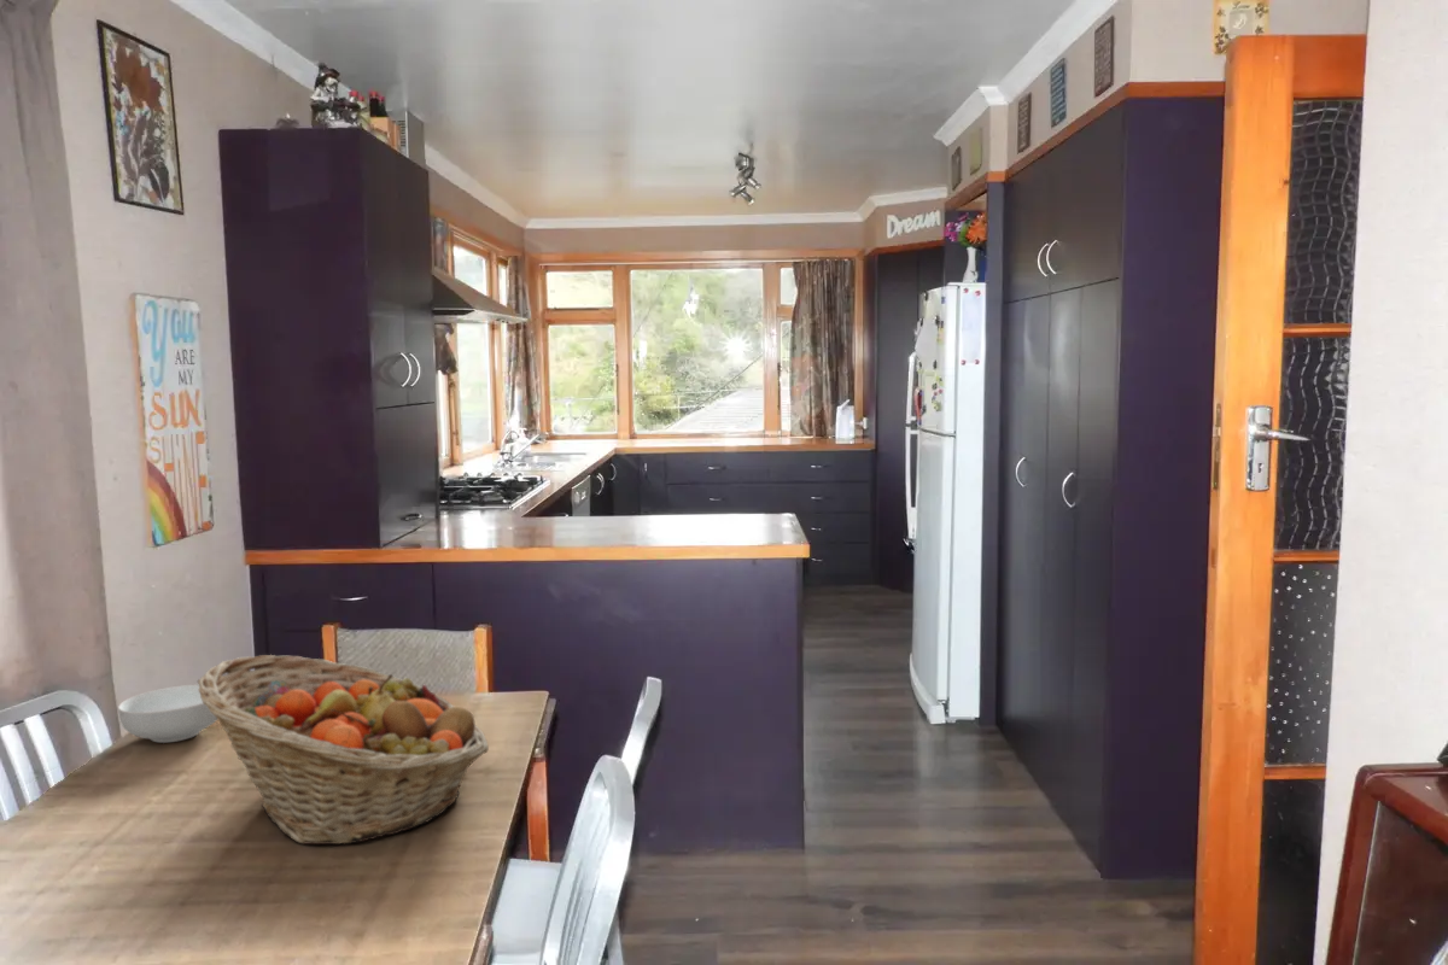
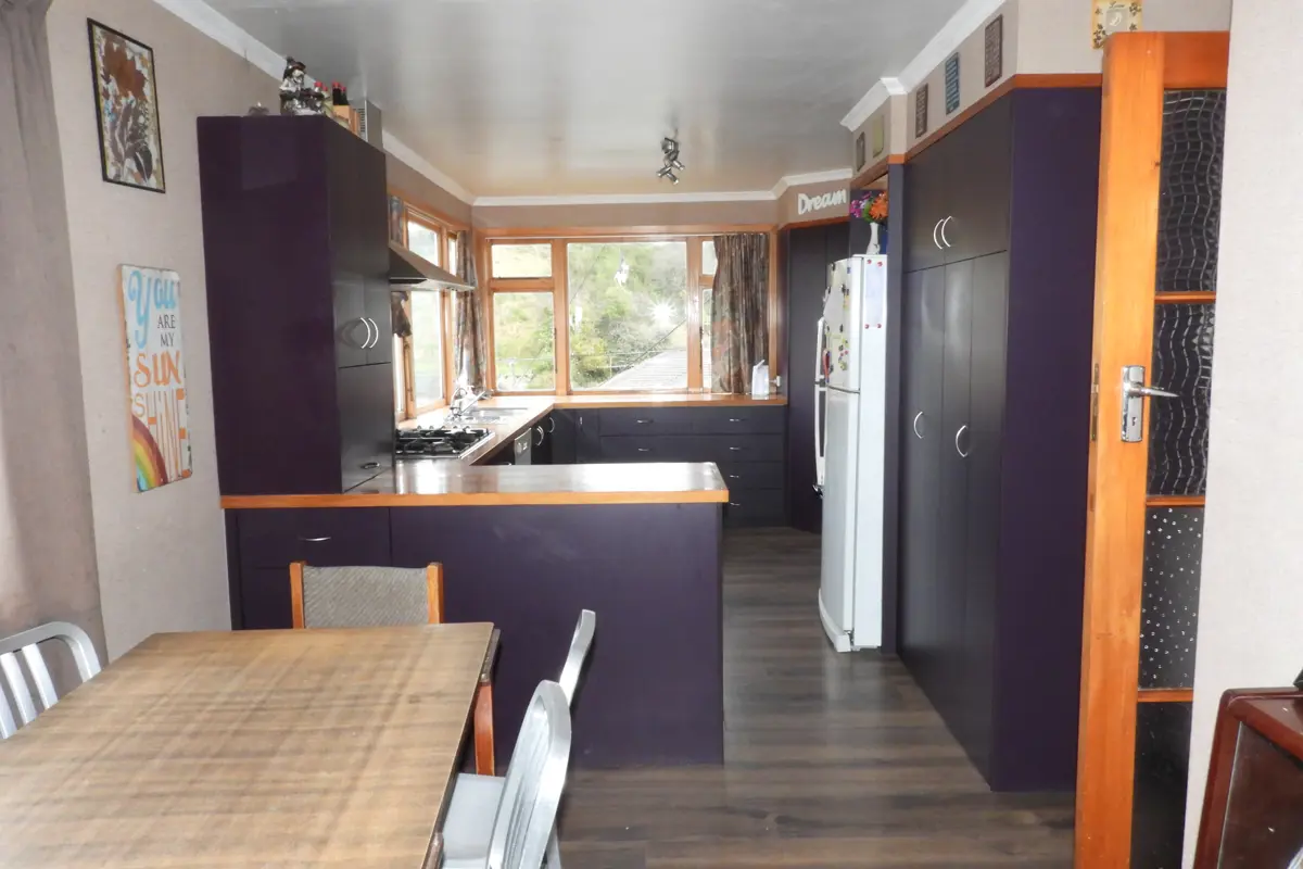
- cereal bowl (174, 715)
- fruit basket (348, 731)
